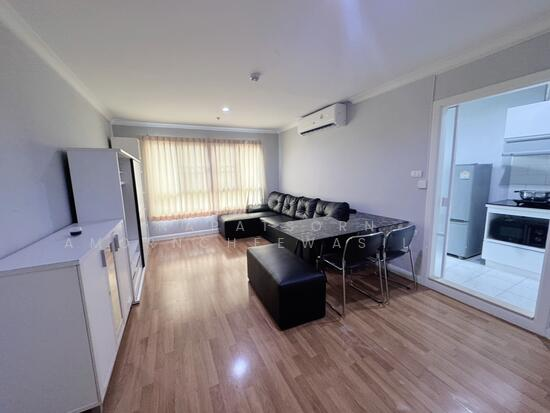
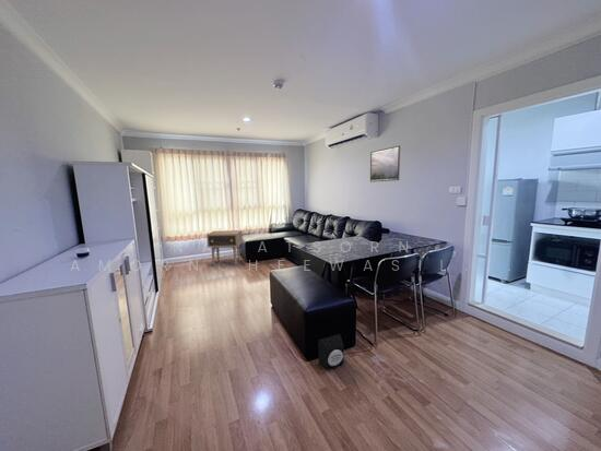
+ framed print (384, 165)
+ side table (225, 247)
+ speaker (332, 352)
